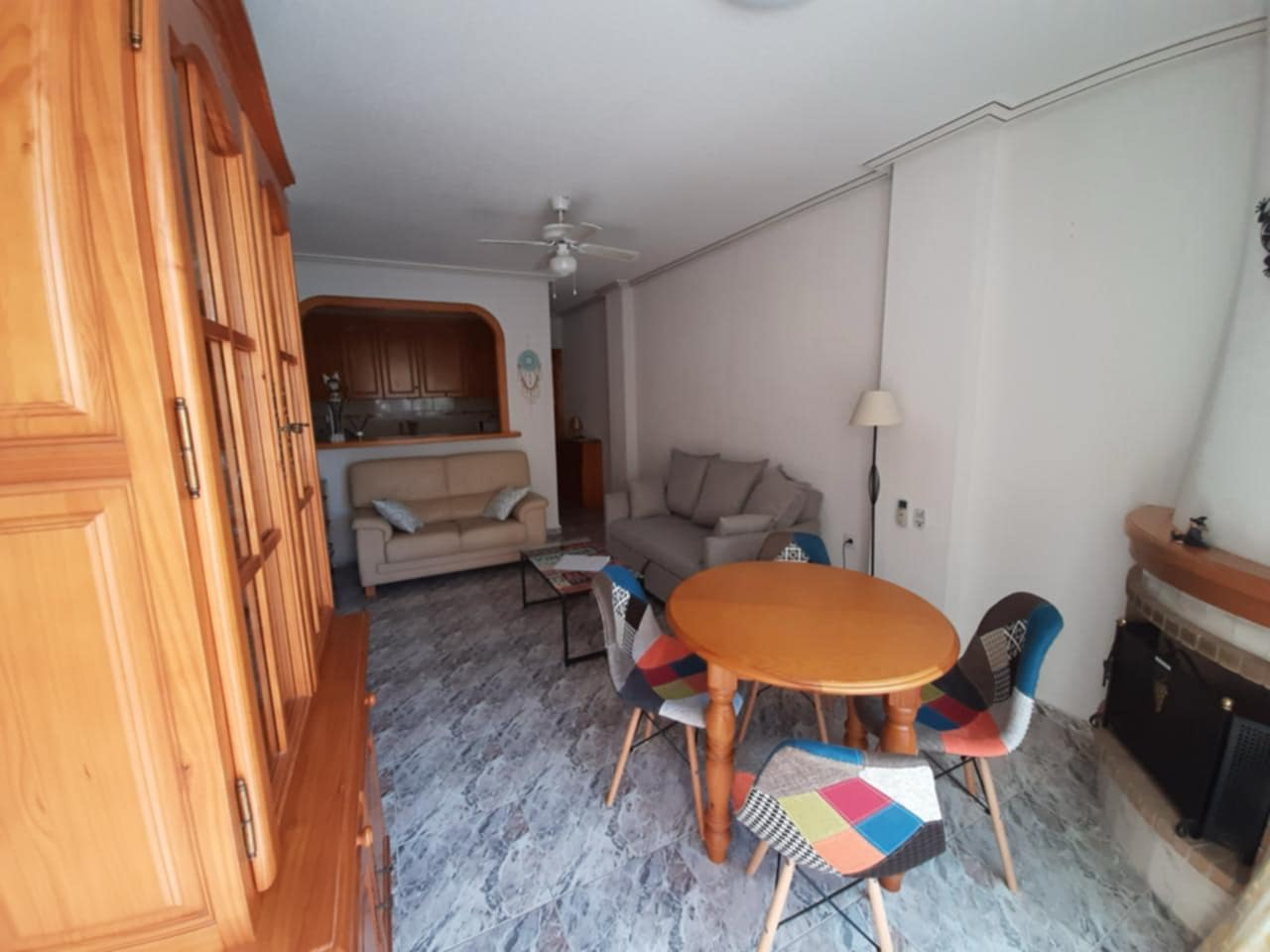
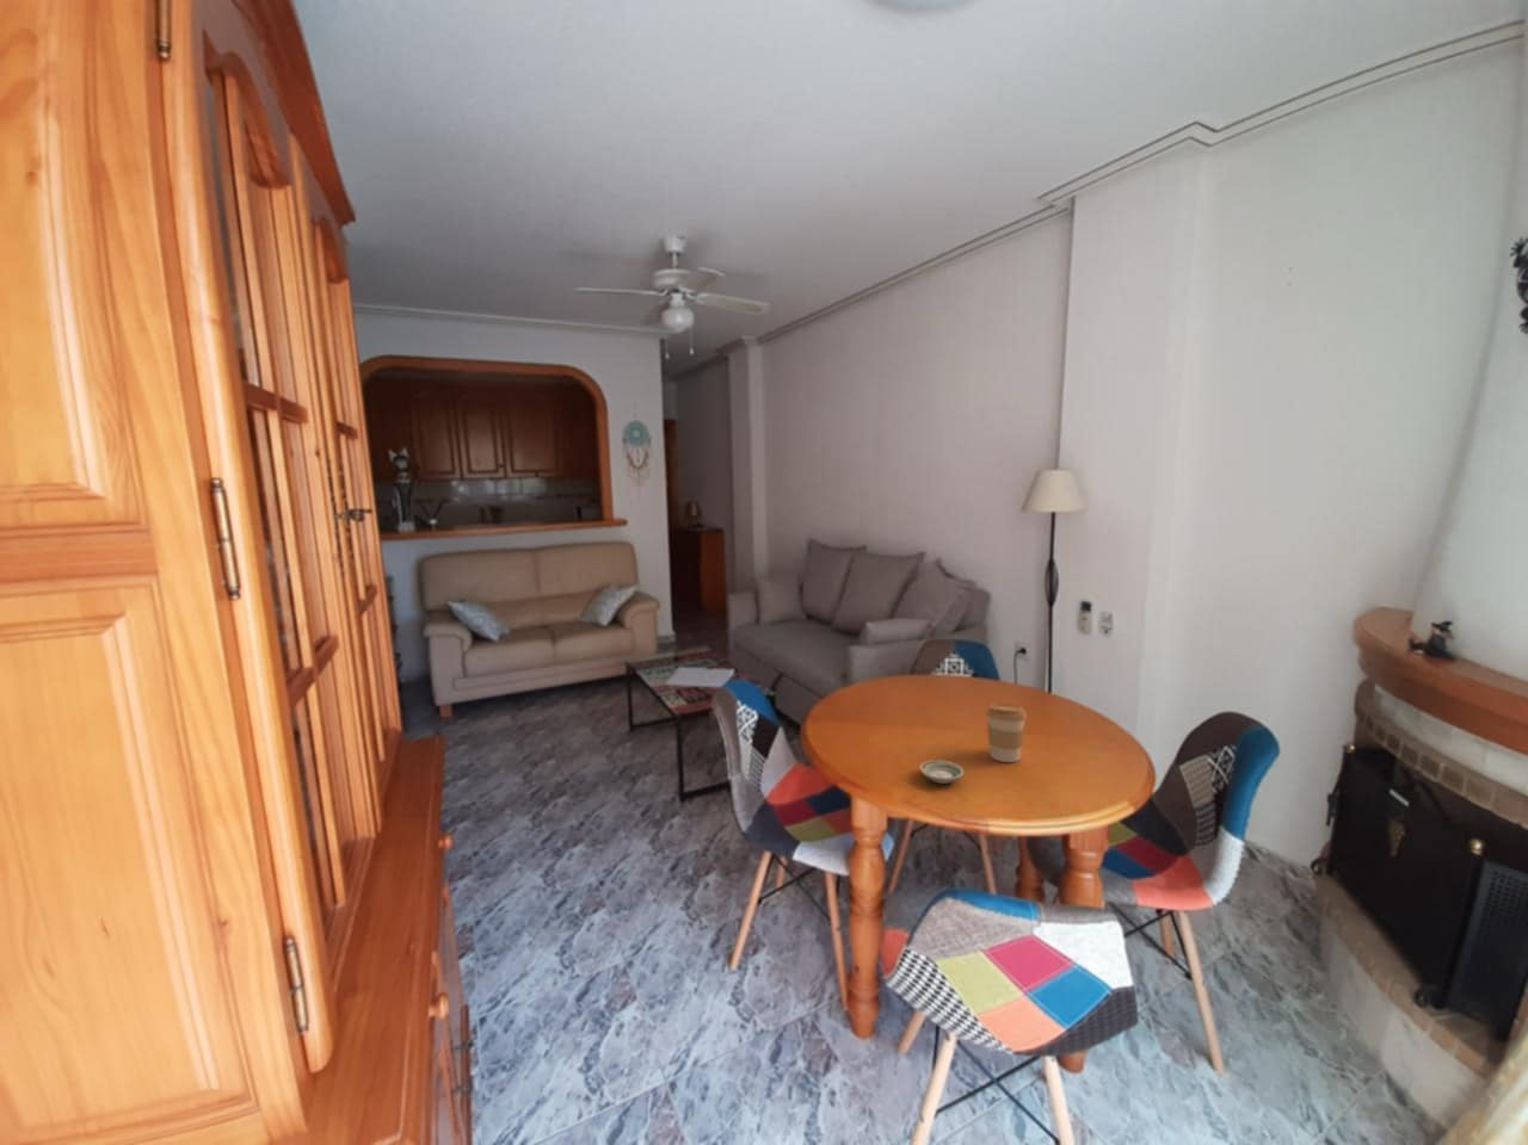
+ coffee cup (1005, 730)
+ saucer (941, 773)
